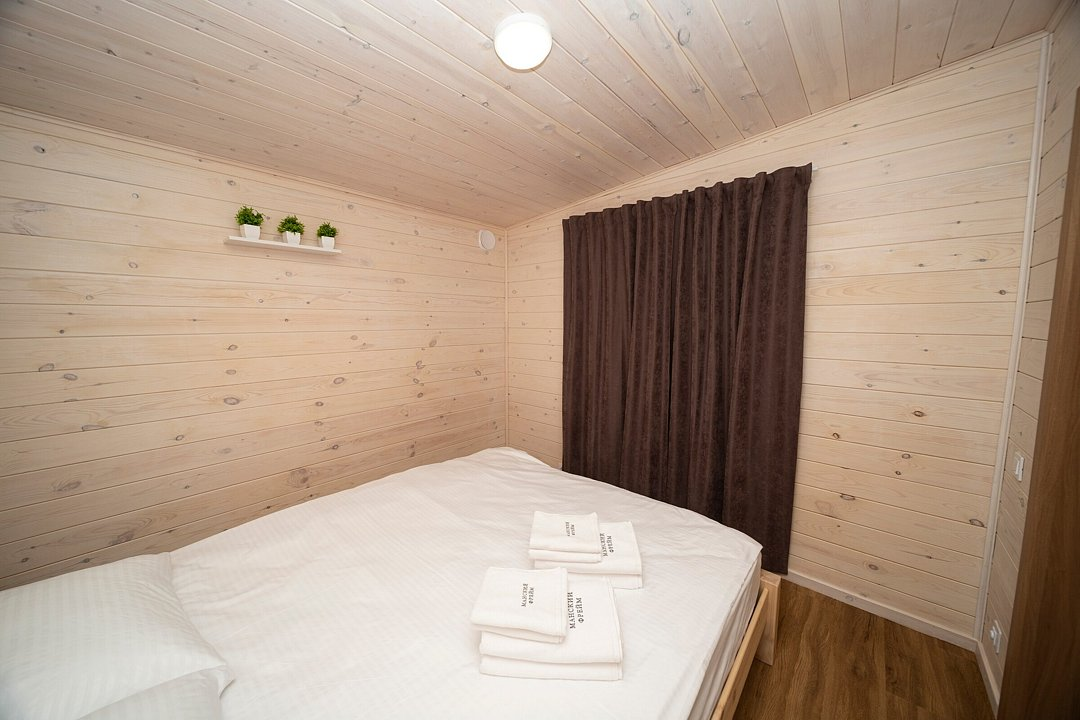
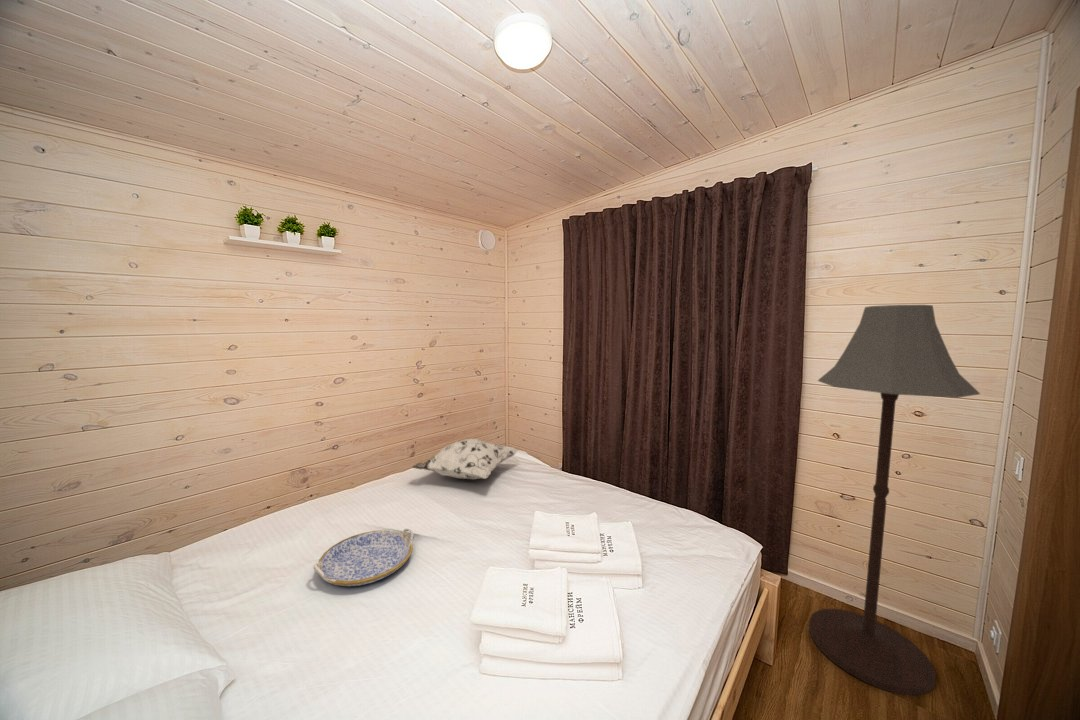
+ floor lamp (881, 484)
+ serving tray (367, 555)
+ decorative pillow (468, 458)
